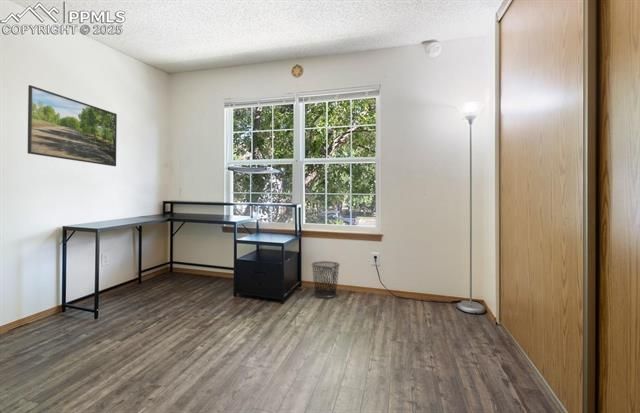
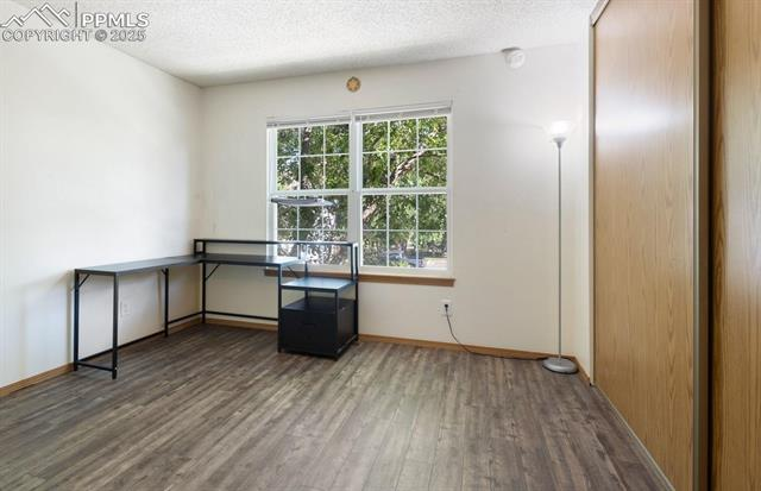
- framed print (77, 131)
- waste bin (325, 279)
